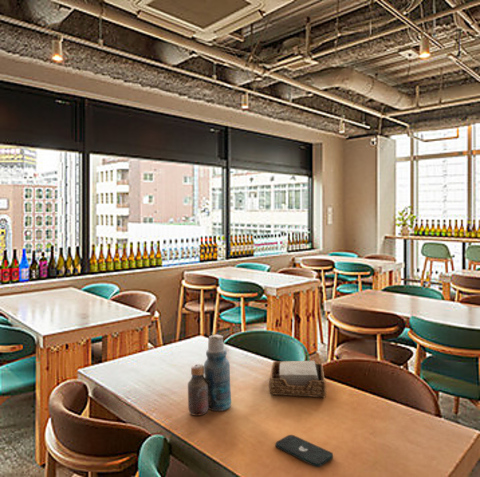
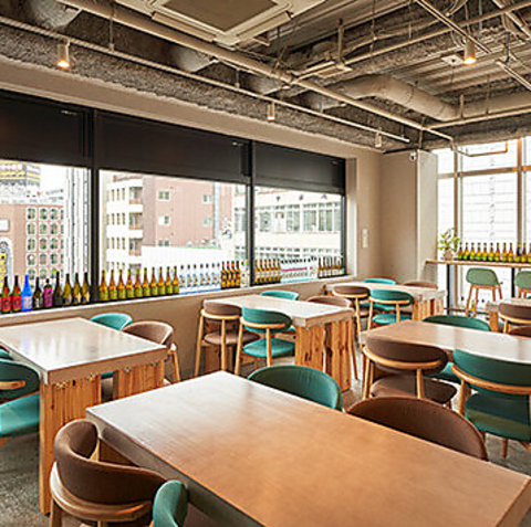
- bottle (210, 372)
- smartphone (303, 449)
- napkin holder (297, 375)
